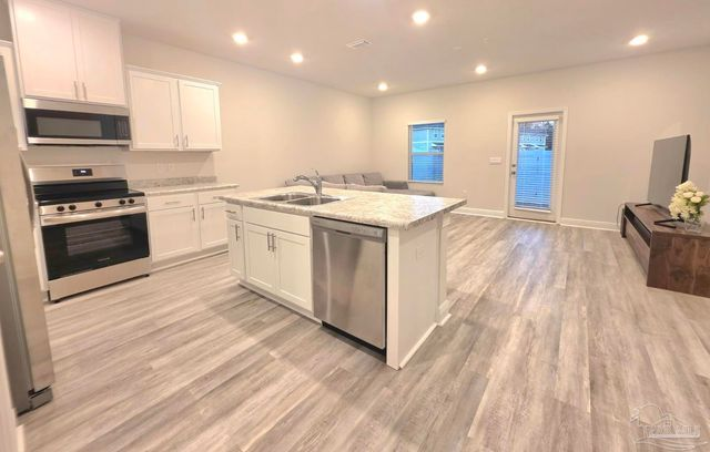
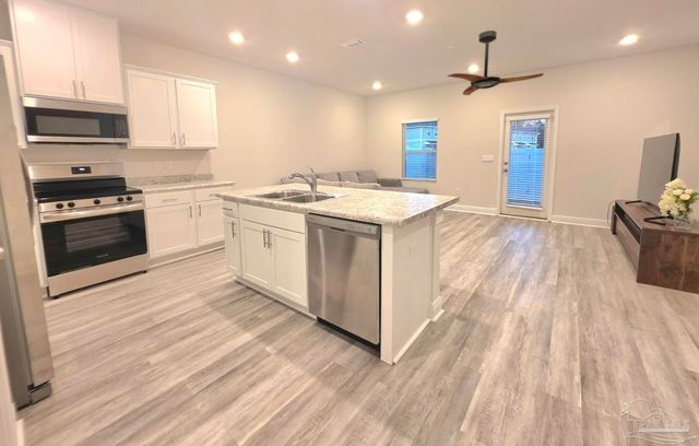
+ ceiling fan (487, 60)
